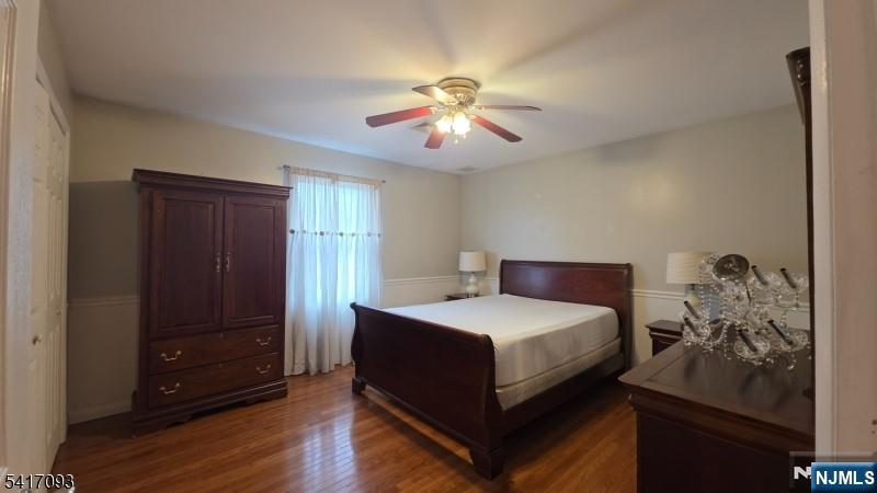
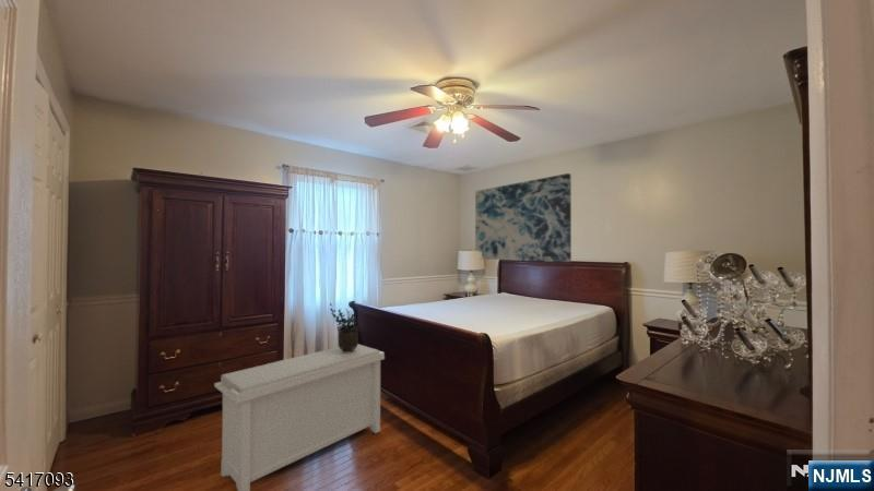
+ wall art (517, 221)
+ potted plant (345, 326)
+ bench (308, 406)
